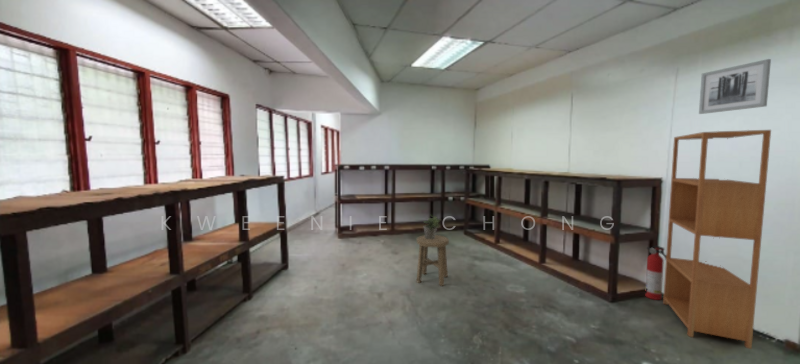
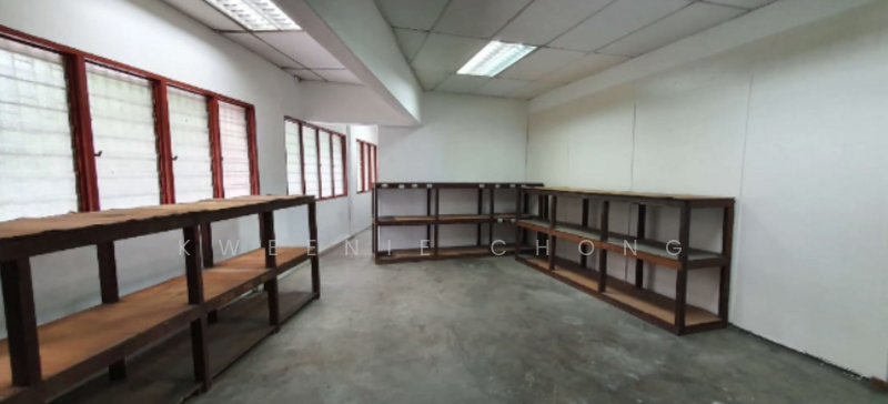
- fire extinguisher (655, 271)
- stool (431, 260)
- potted plant (433, 226)
- bookshelf (708, 230)
- wall art (731, 88)
